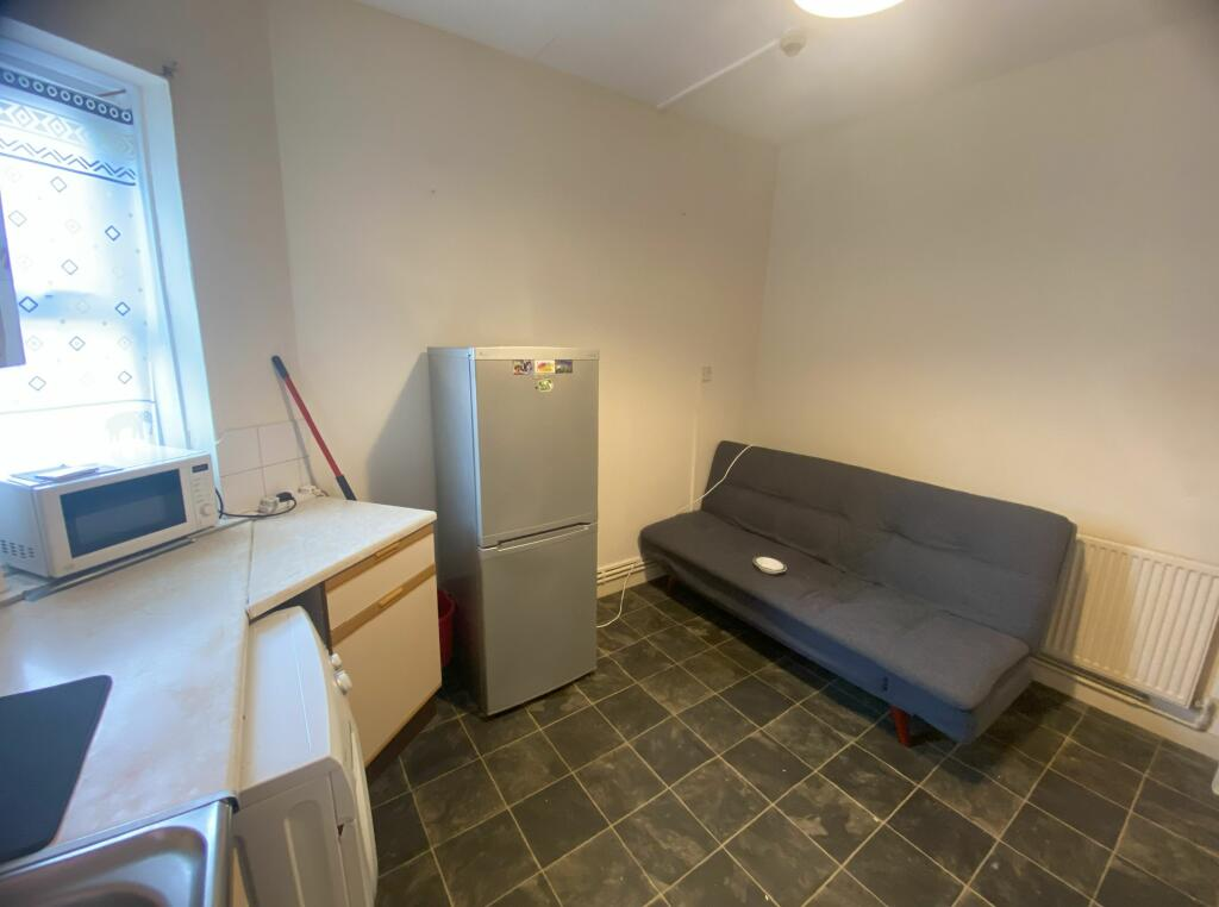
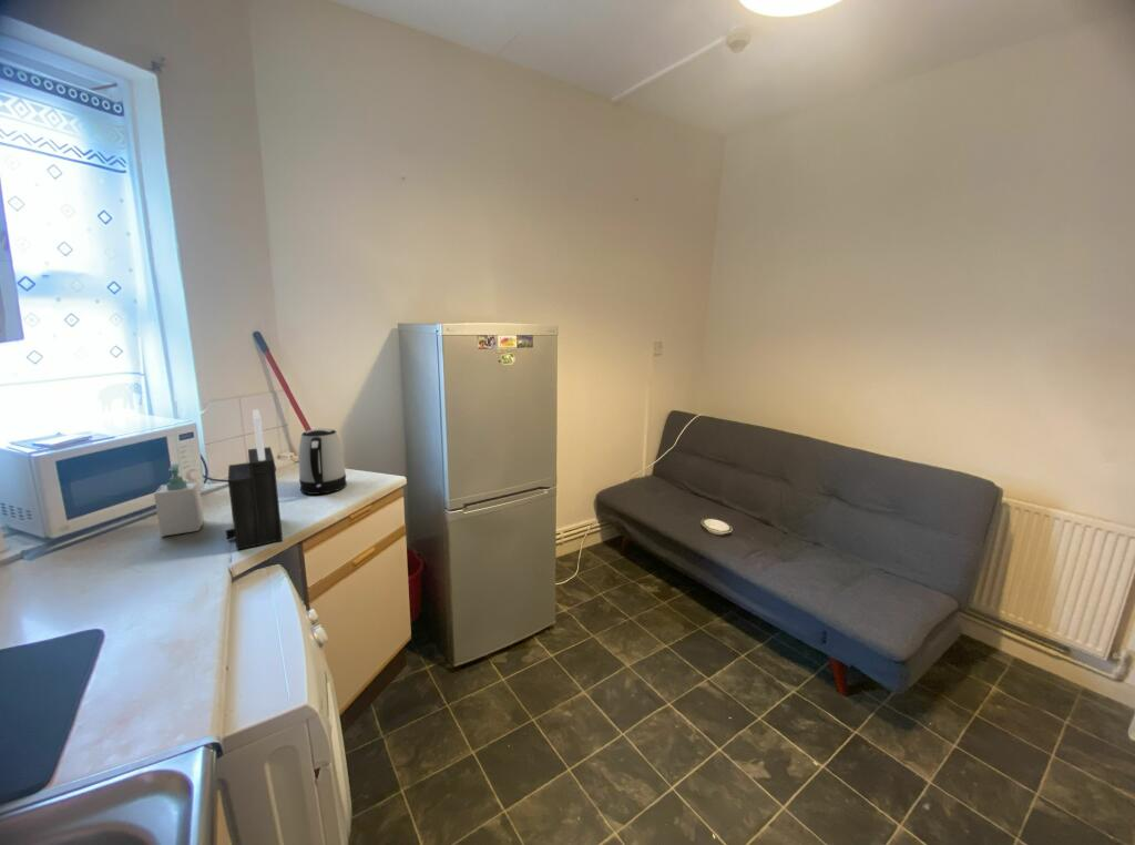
+ soap bottle (178, 497)
+ knife block (247, 476)
+ kettle (320, 460)
